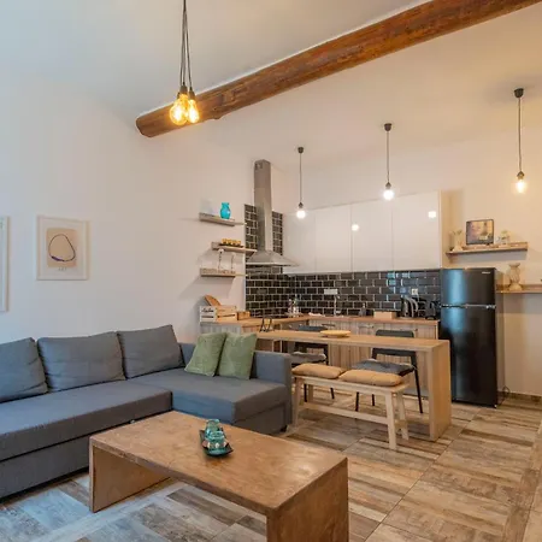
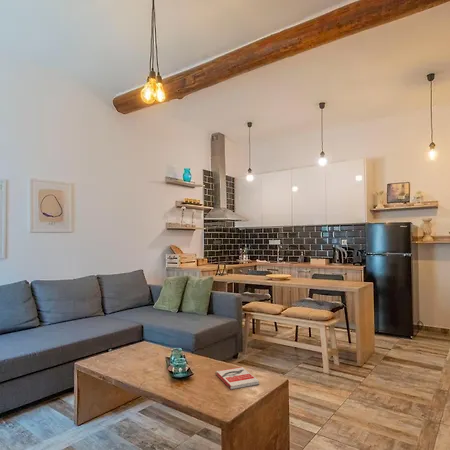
+ book (236, 377)
